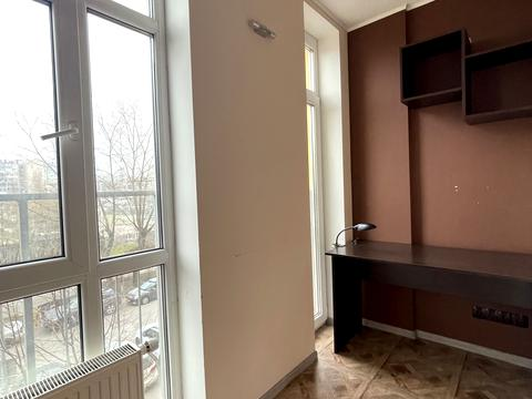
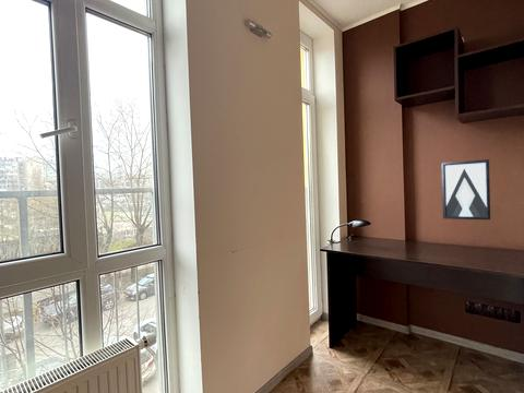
+ wall art (465, 190)
